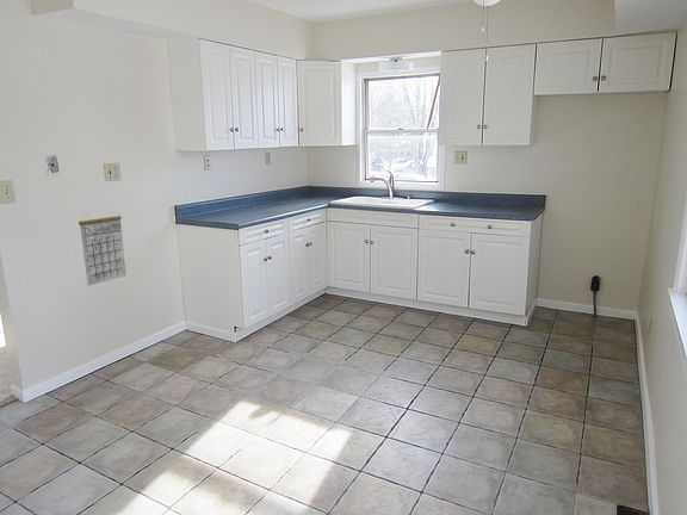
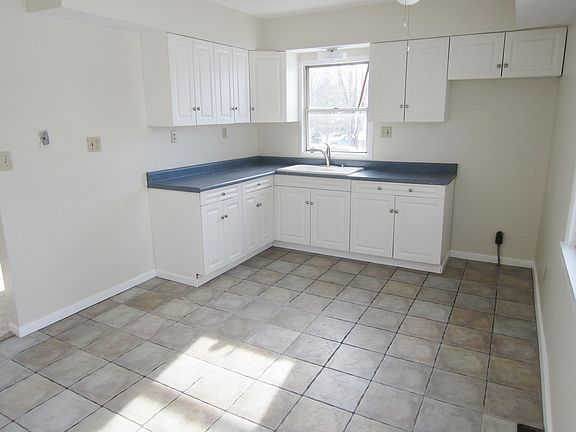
- calendar (103, 242)
